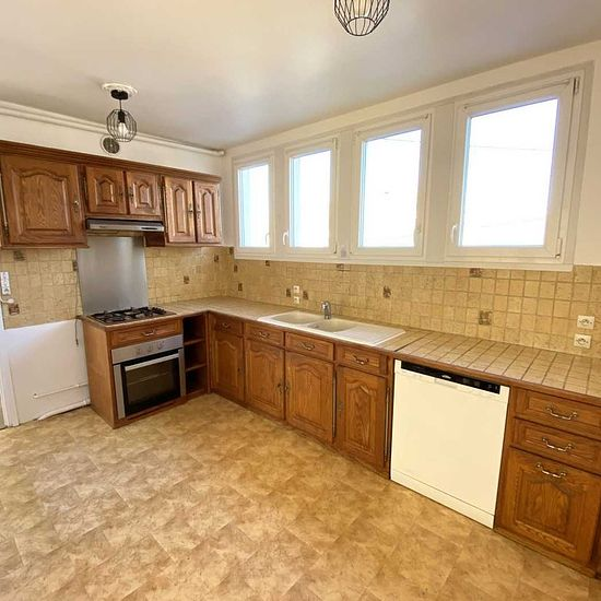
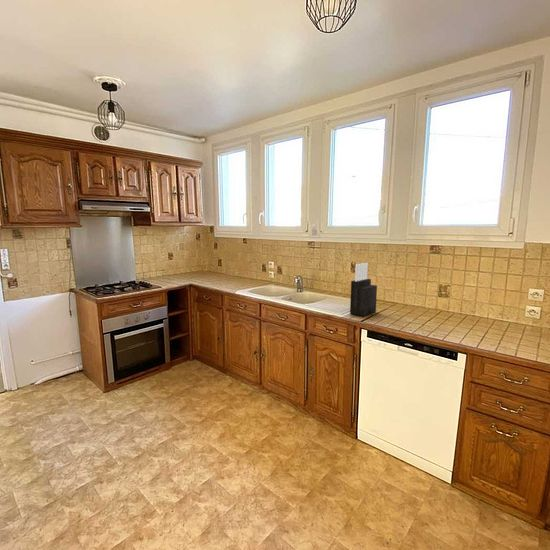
+ knife block (365, 288)
